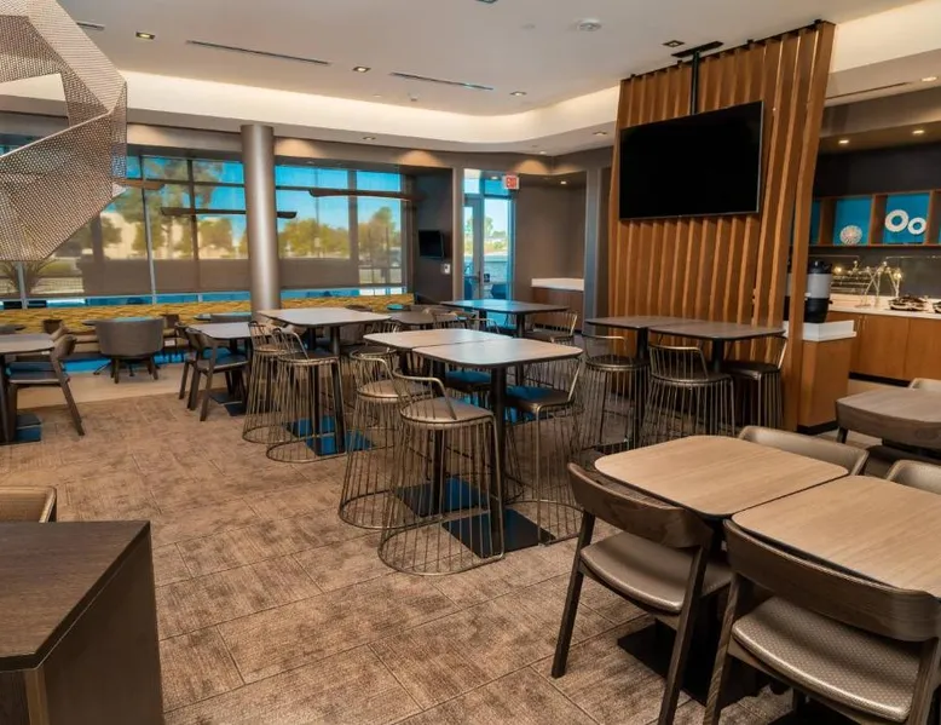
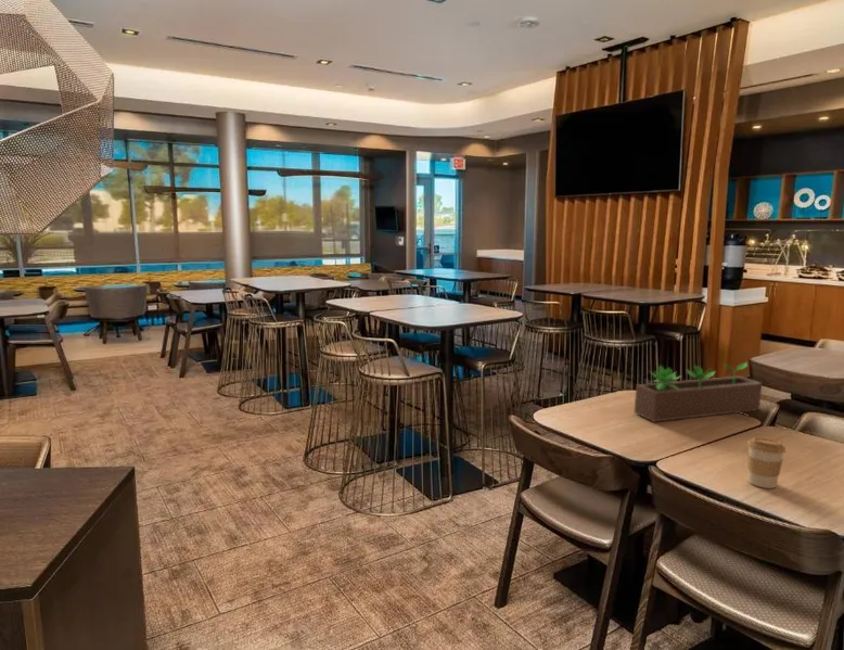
+ coffee cup (764, 461)
+ succulent planter (699, 387)
